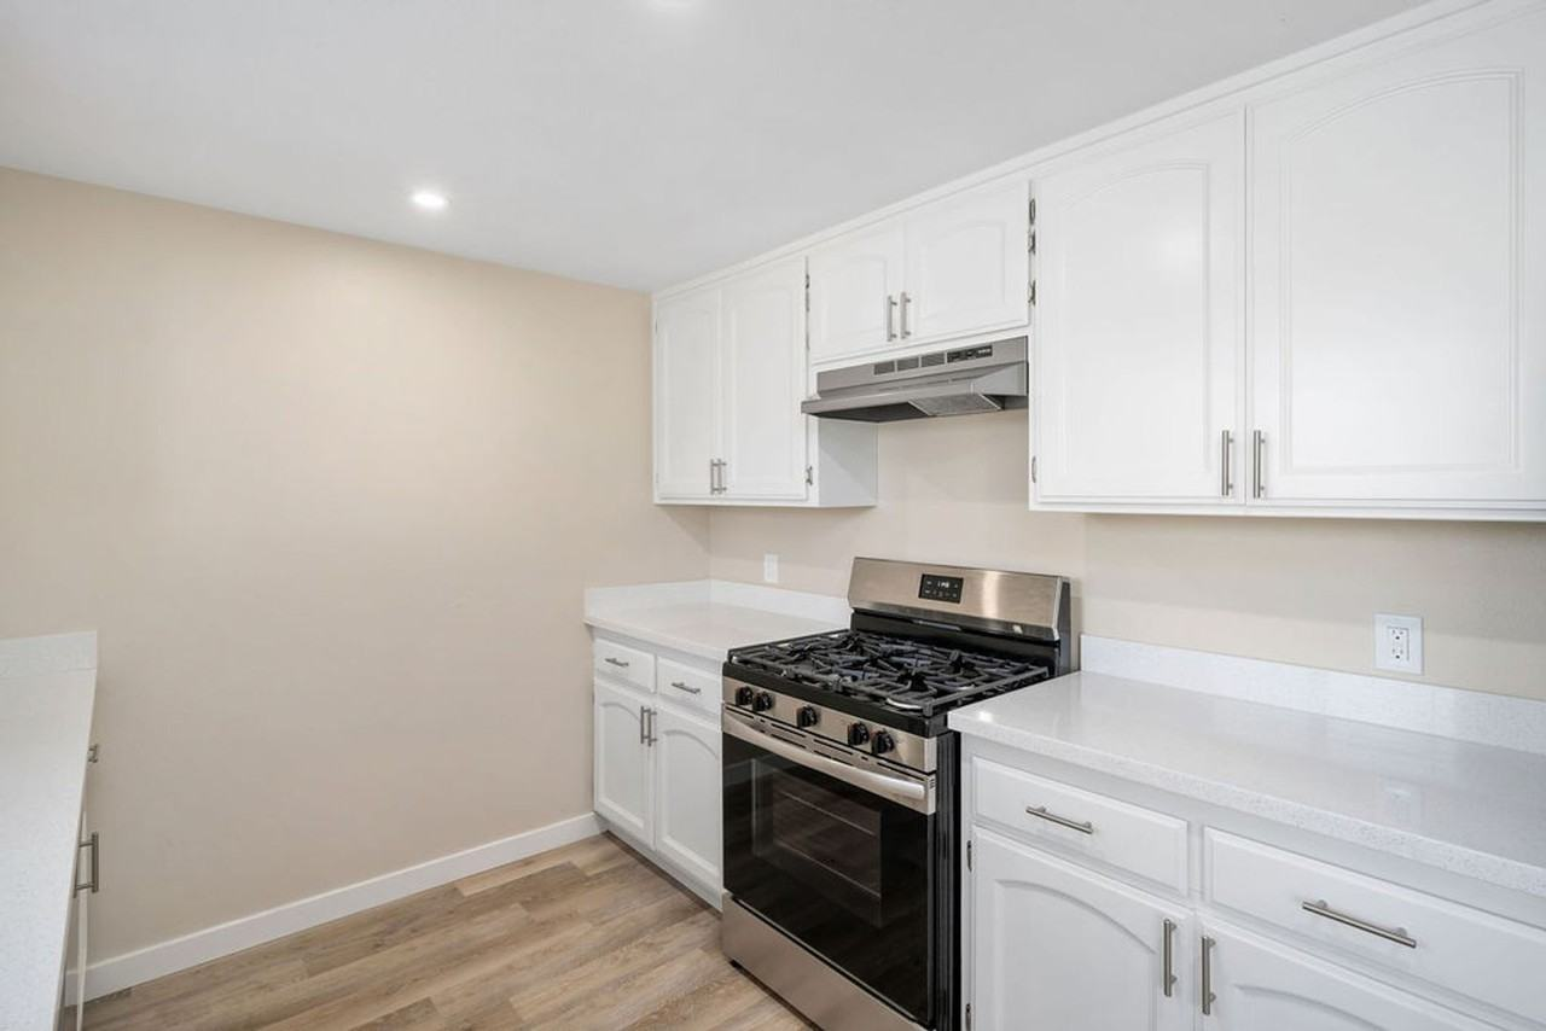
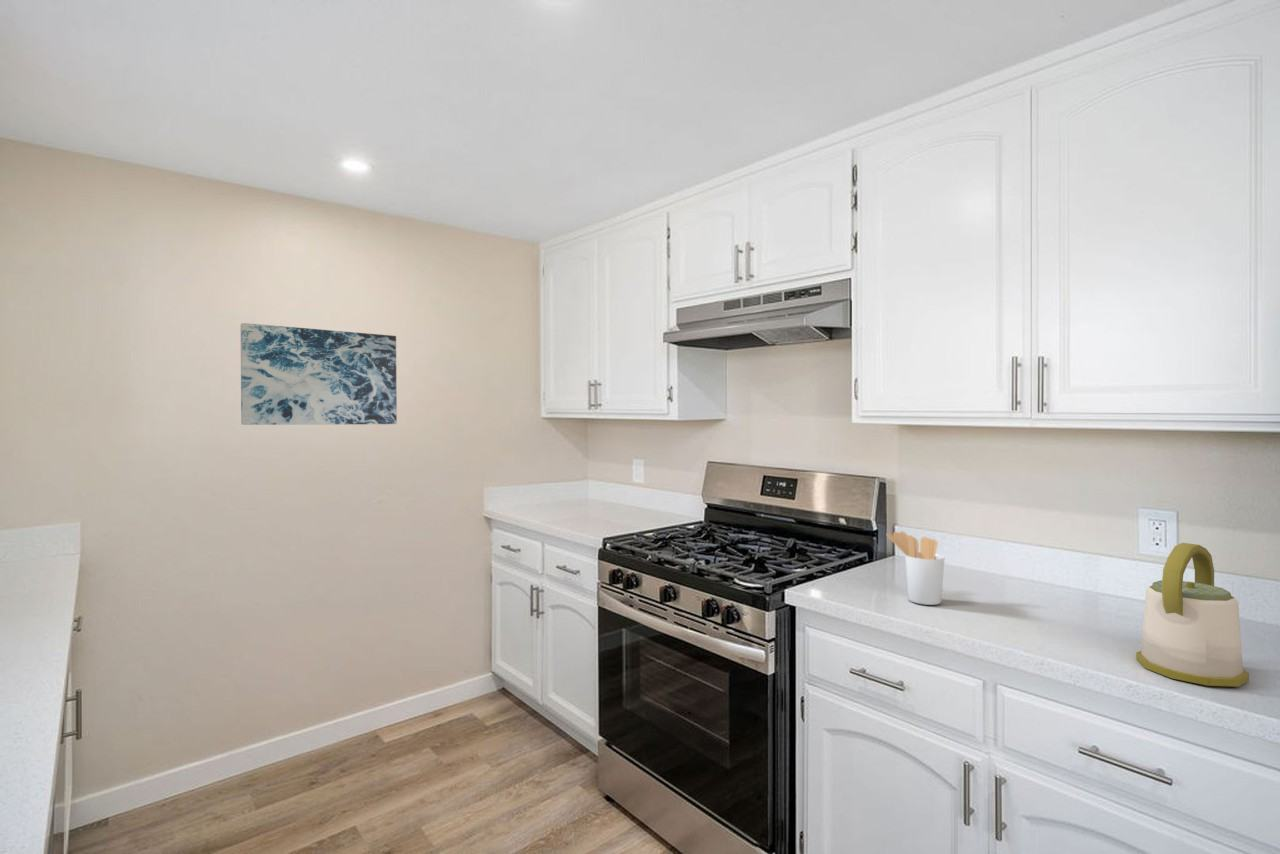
+ wall art (323, 377)
+ kettle (1193, 605)
+ utensil holder (915, 565)
